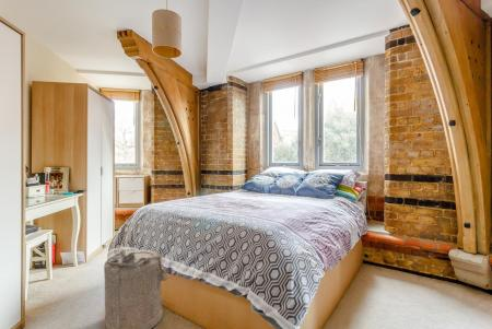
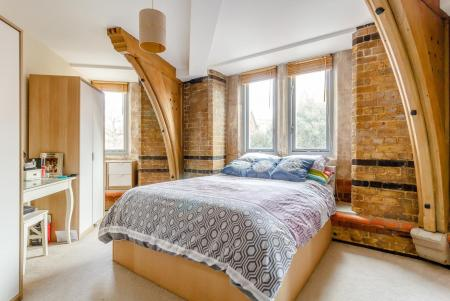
- laundry hamper (133, 285)
